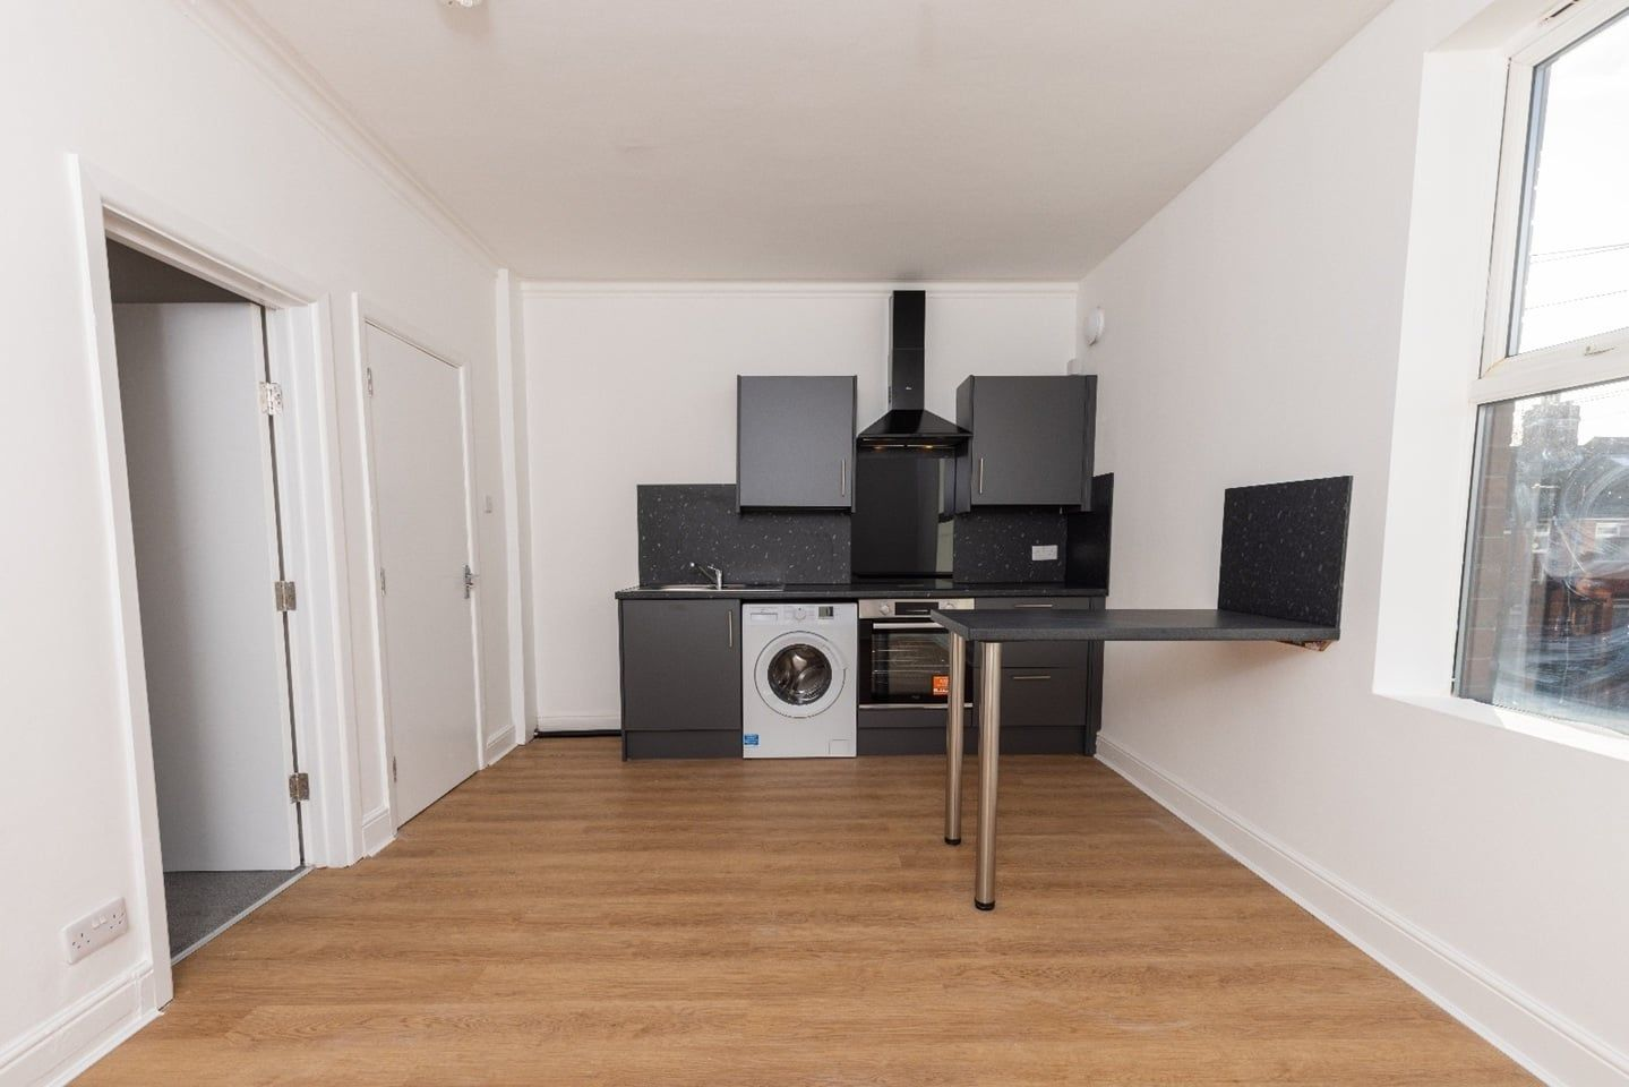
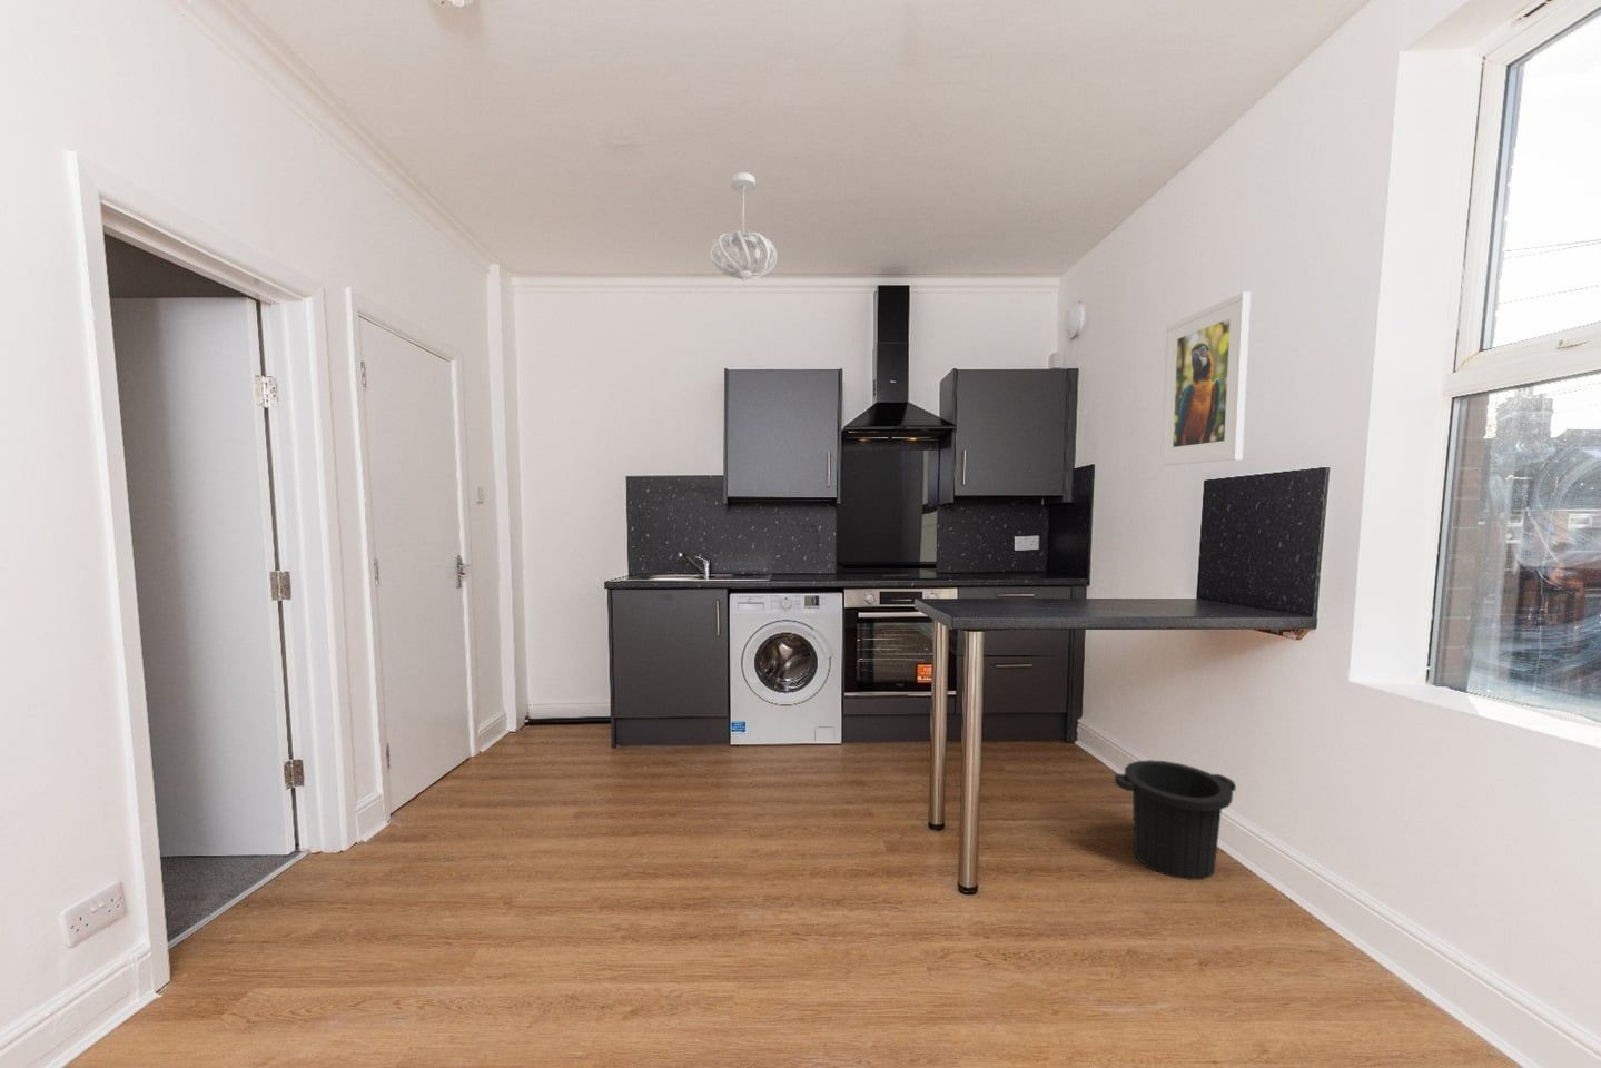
+ trash can (1175, 819)
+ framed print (1200, 386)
+ pendant light (743, 229)
